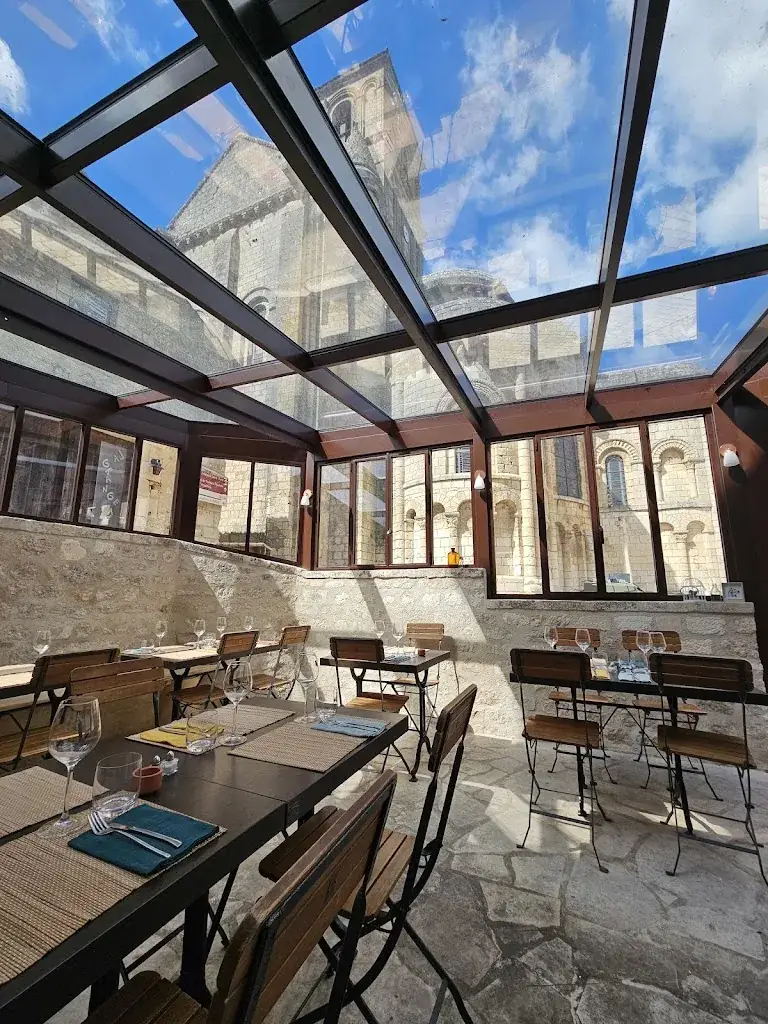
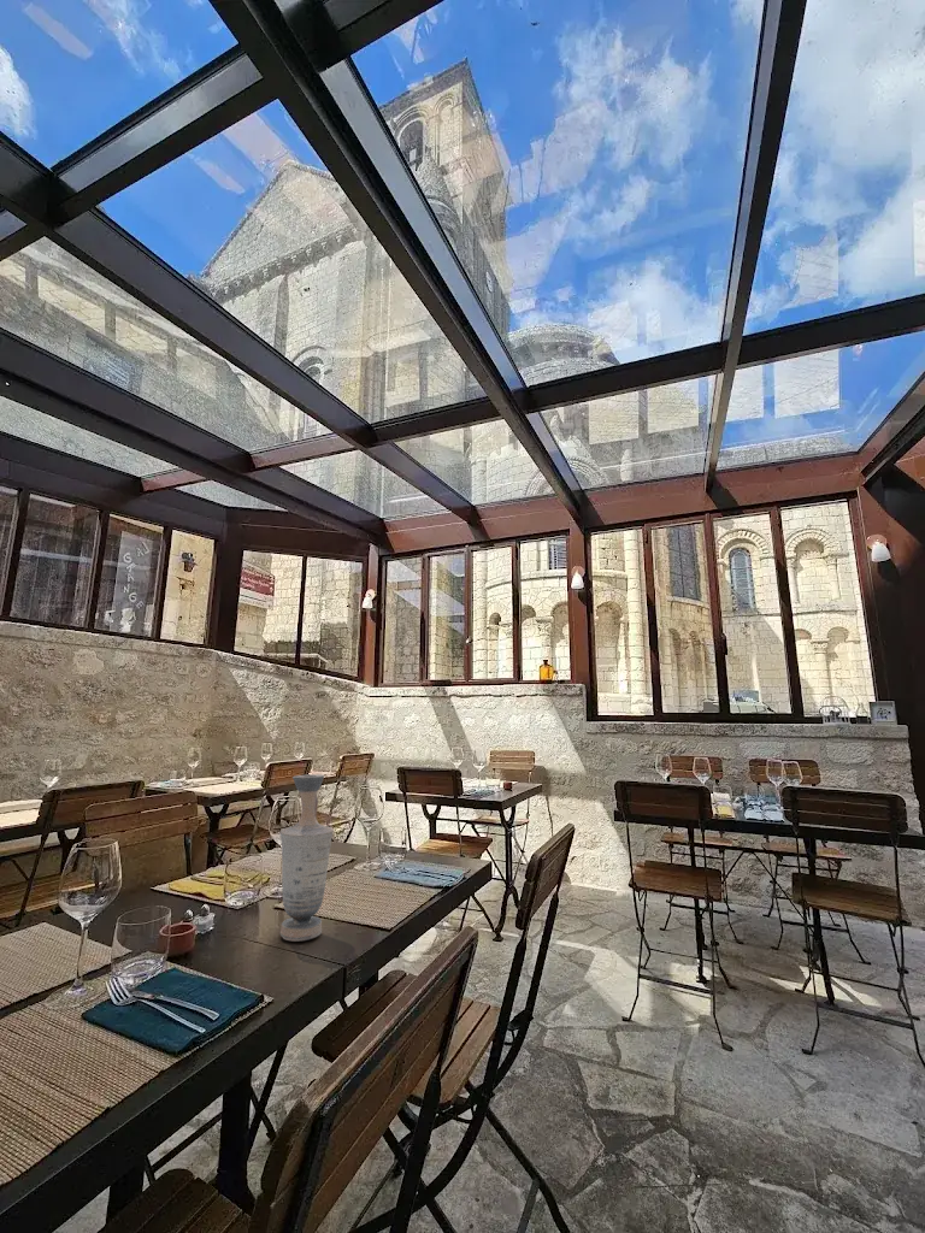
+ vase (305, 853)
